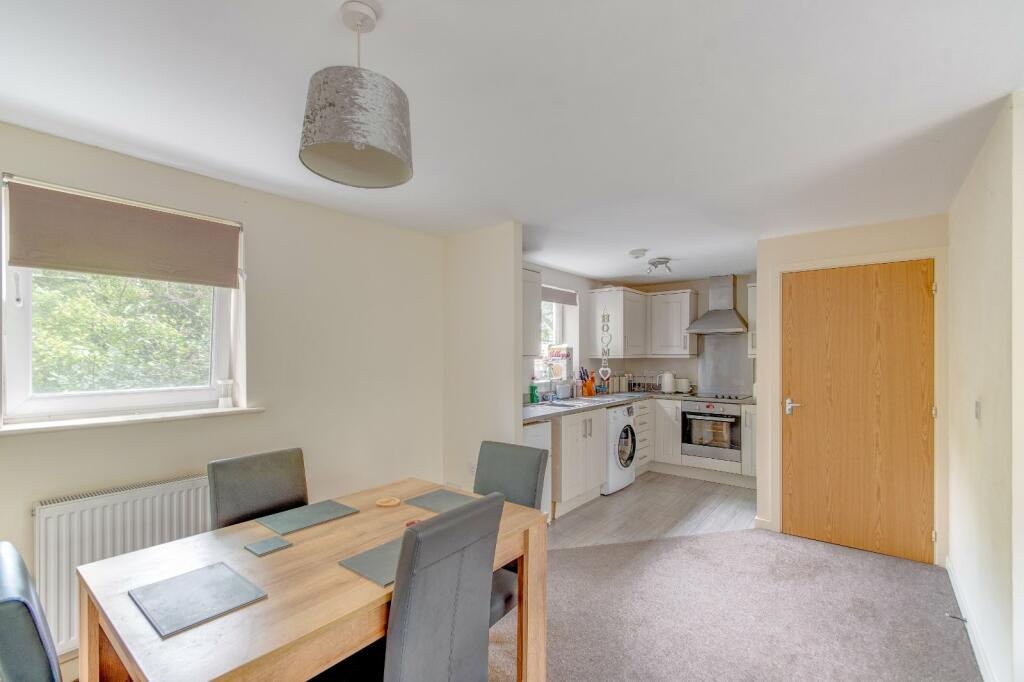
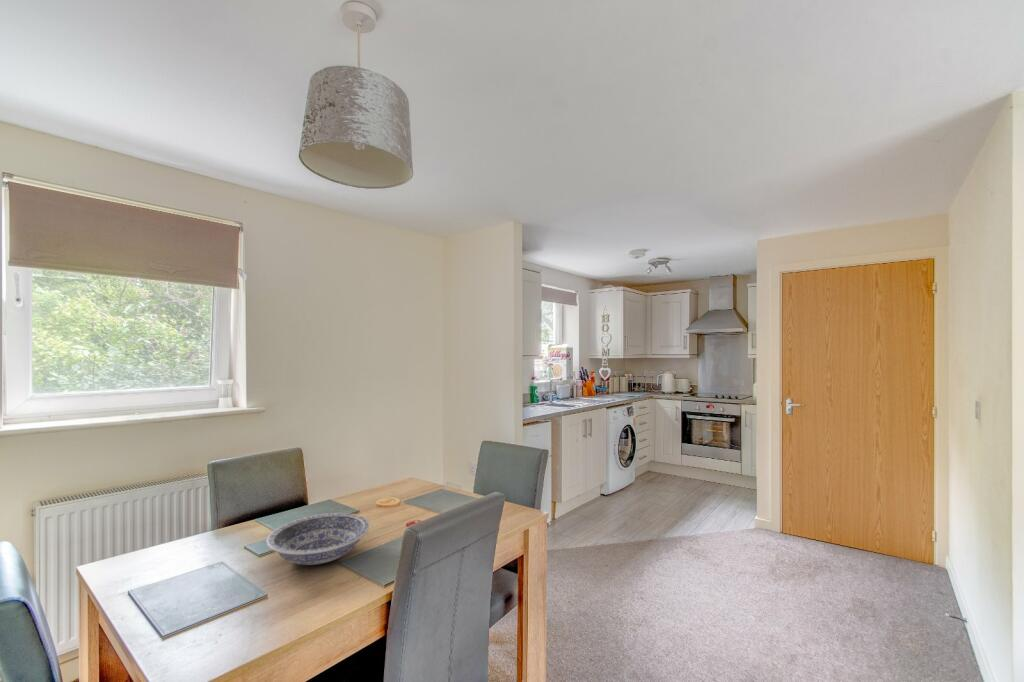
+ bowl (320, 543)
